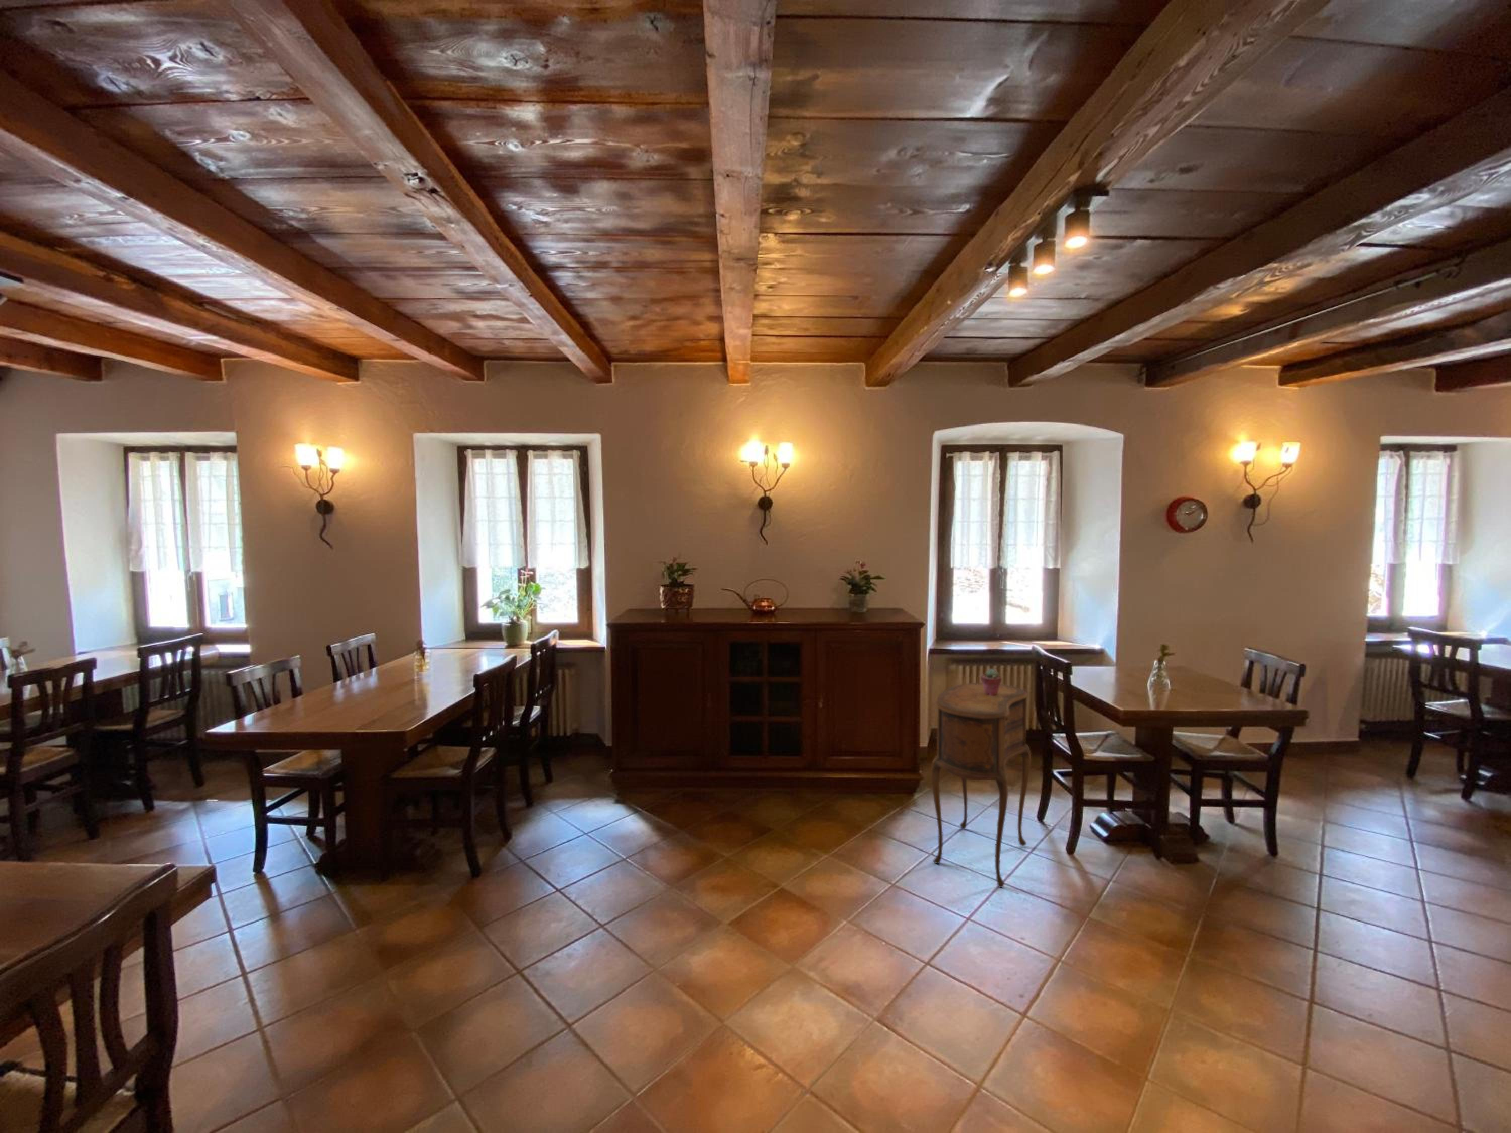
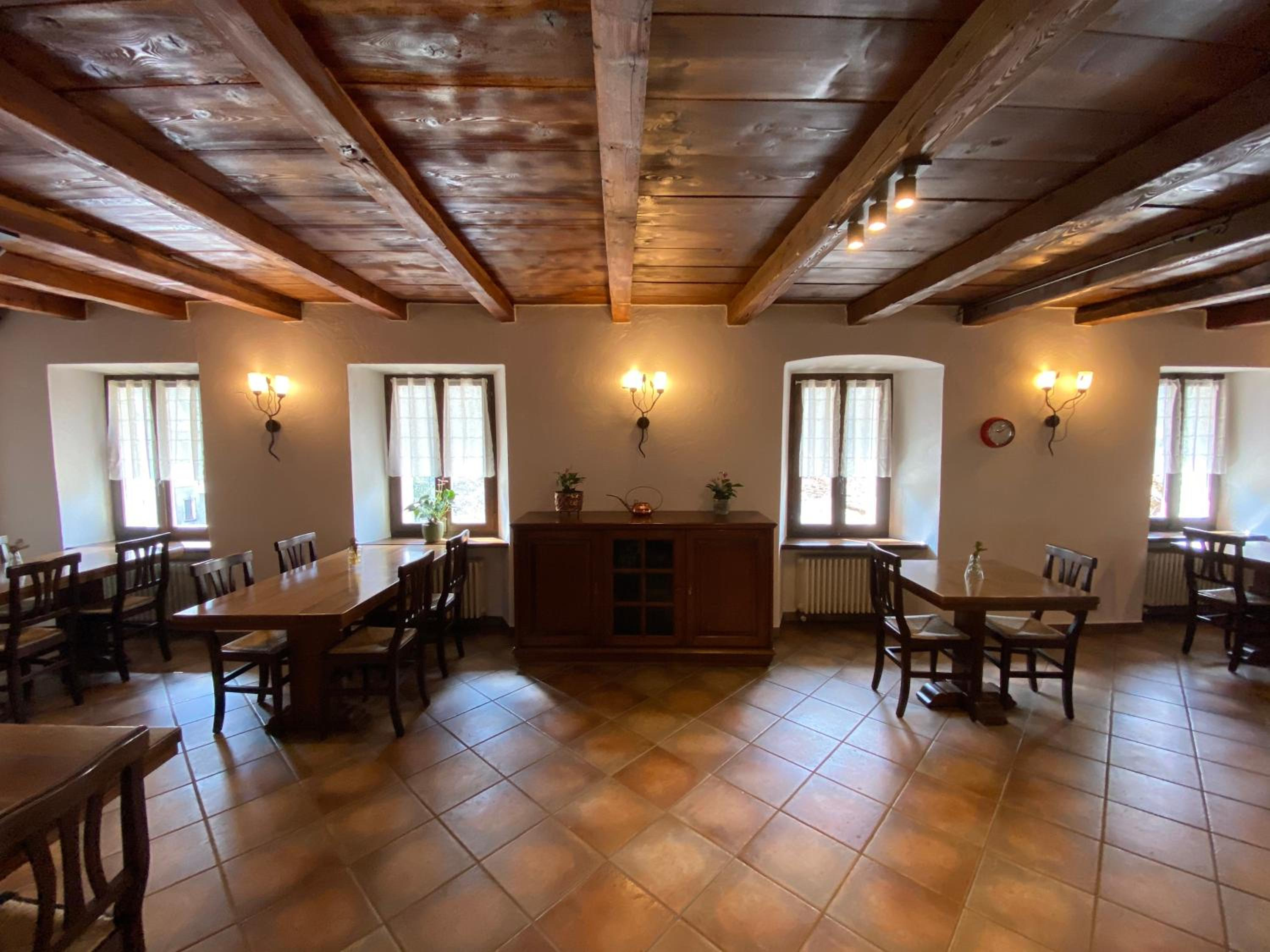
- side table (979, 775)
- potted succulent (991, 681)
